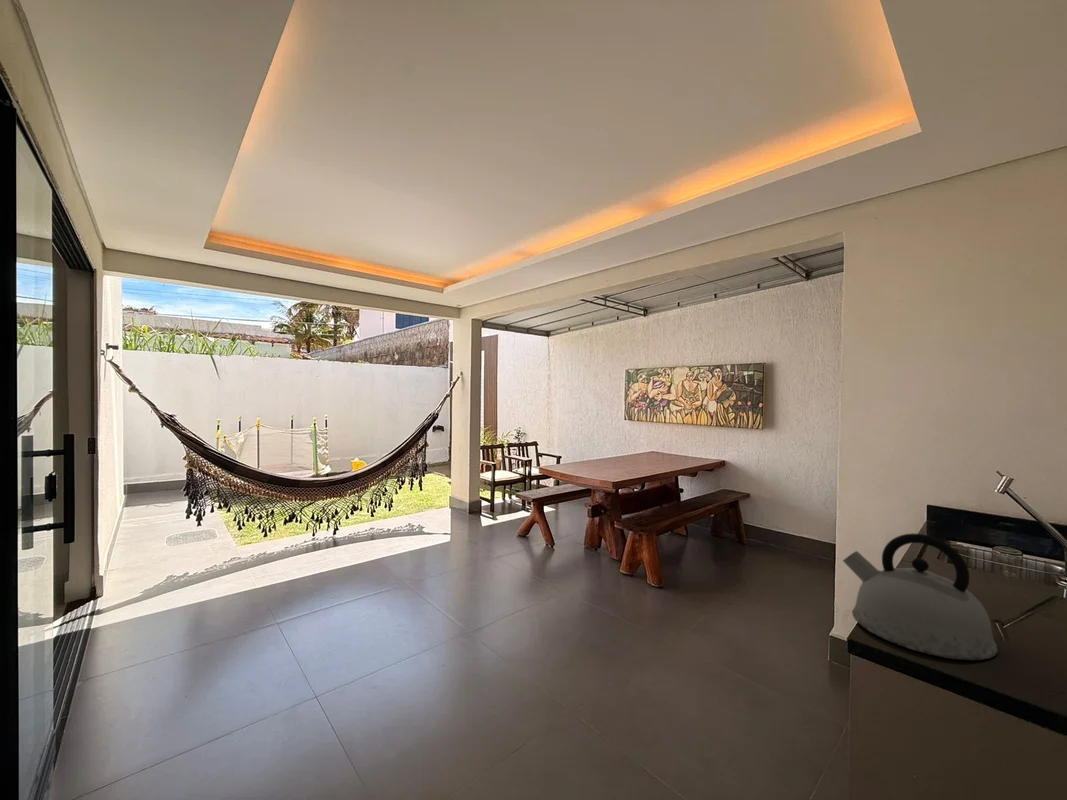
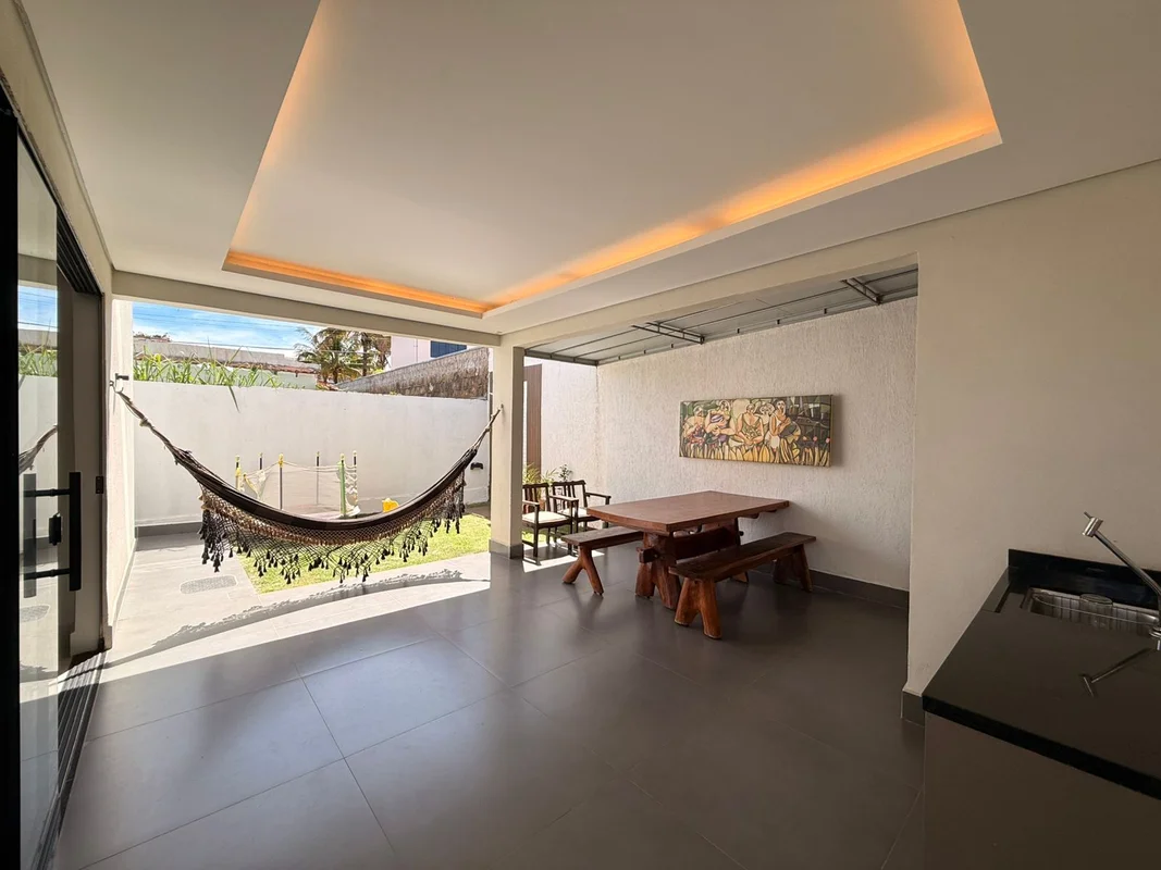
- kettle (913, 580)
